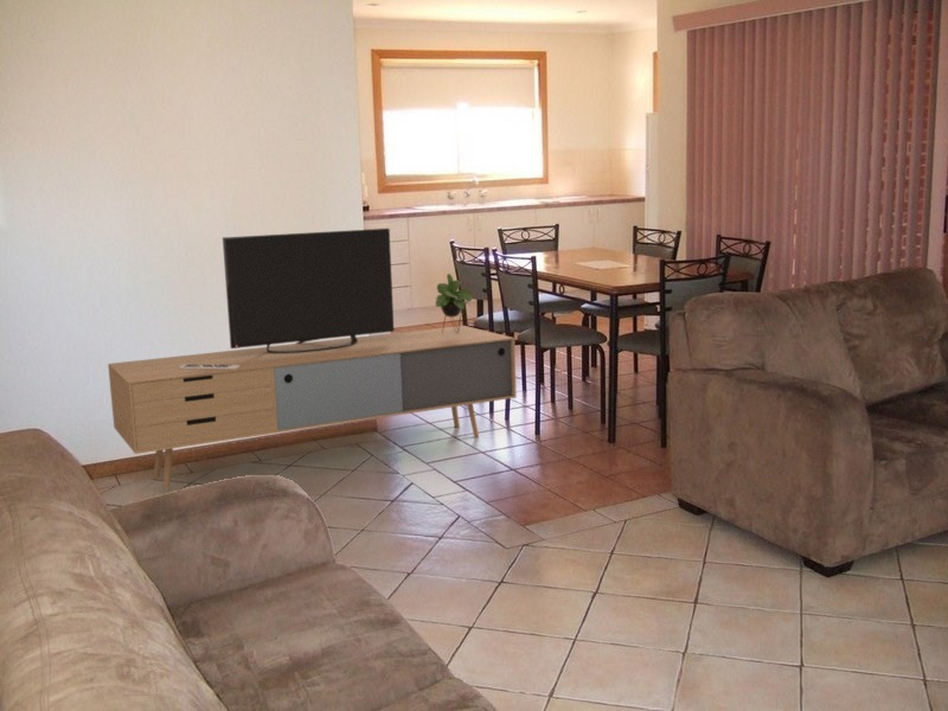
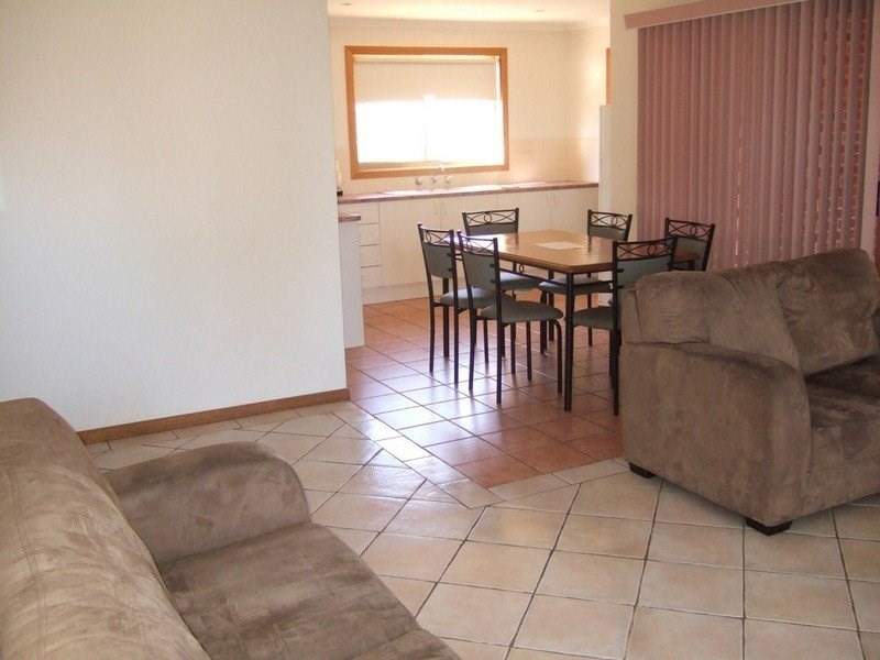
- media console (318, 346)
